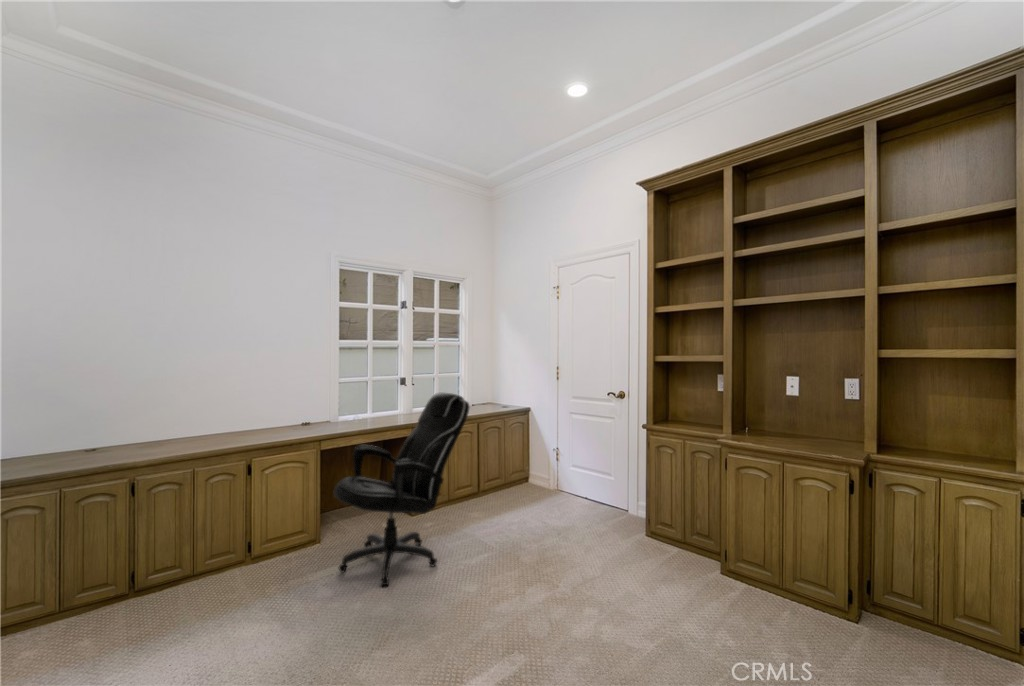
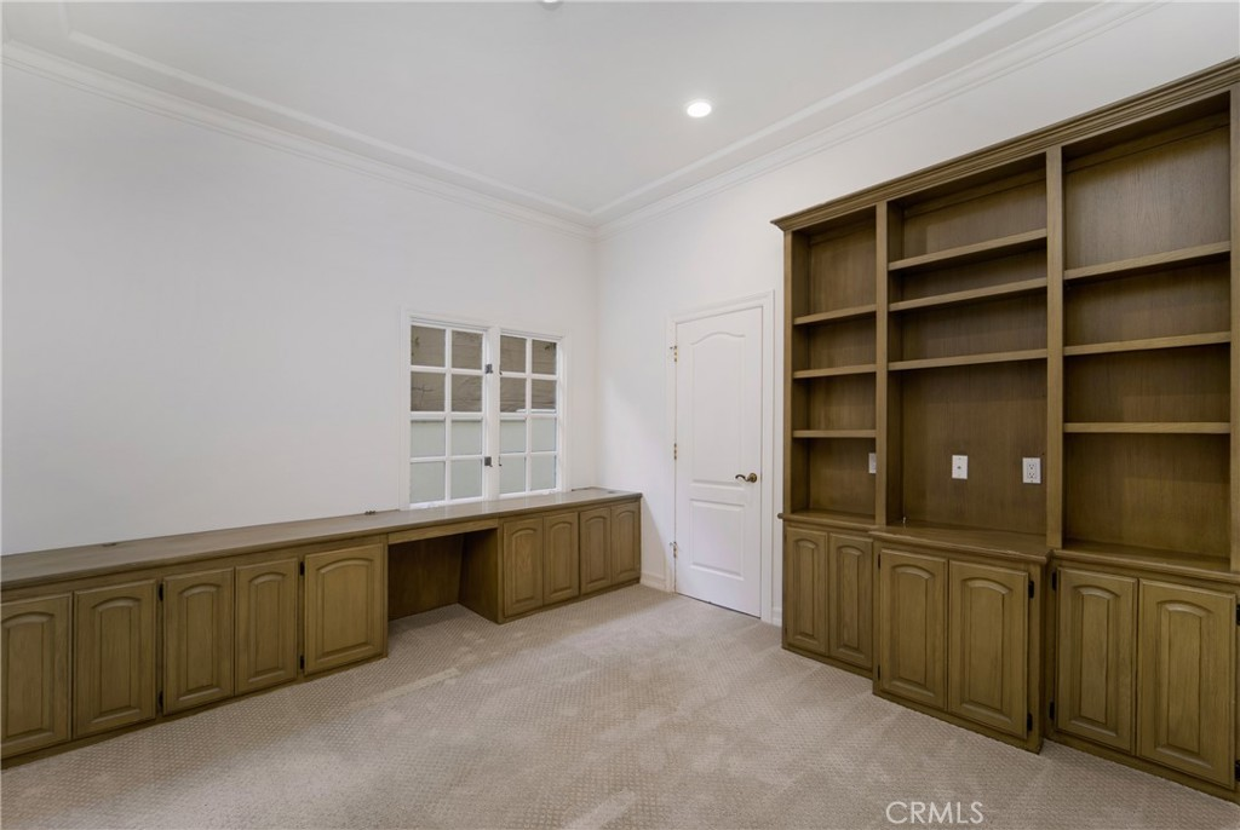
- office chair (400, 477)
